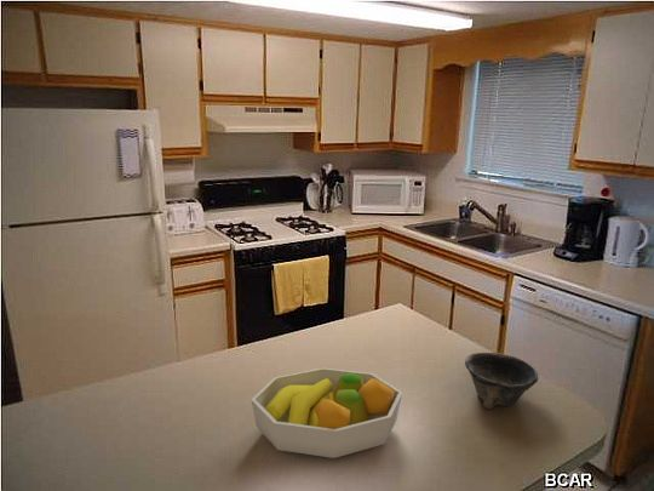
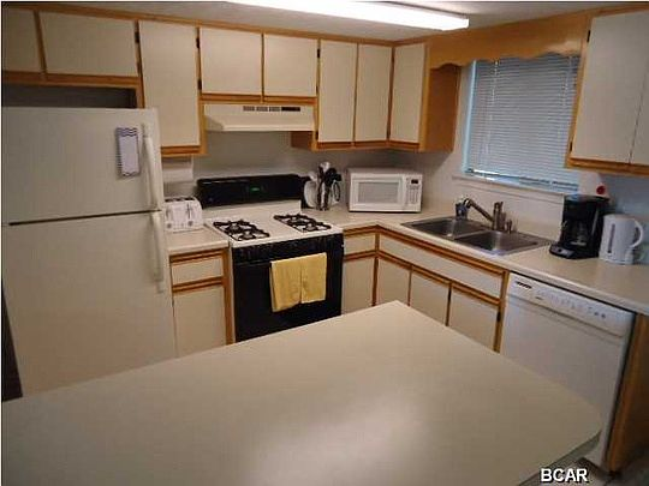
- fruit bowl (327, 405)
- bowl (499, 381)
